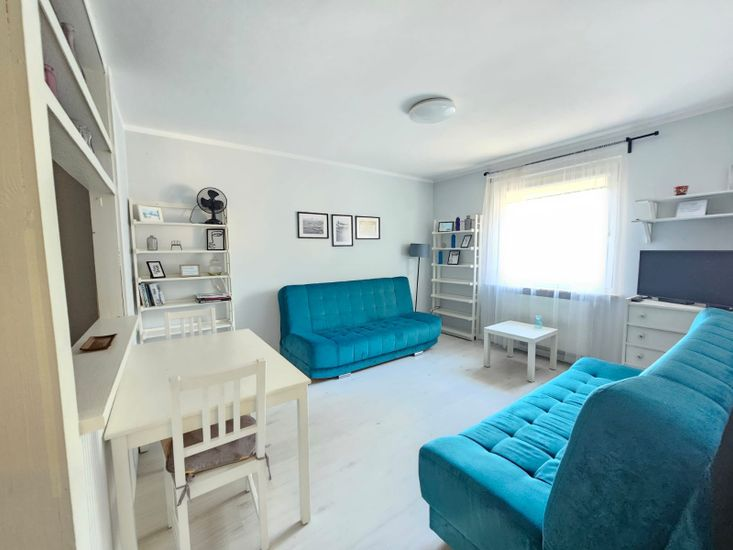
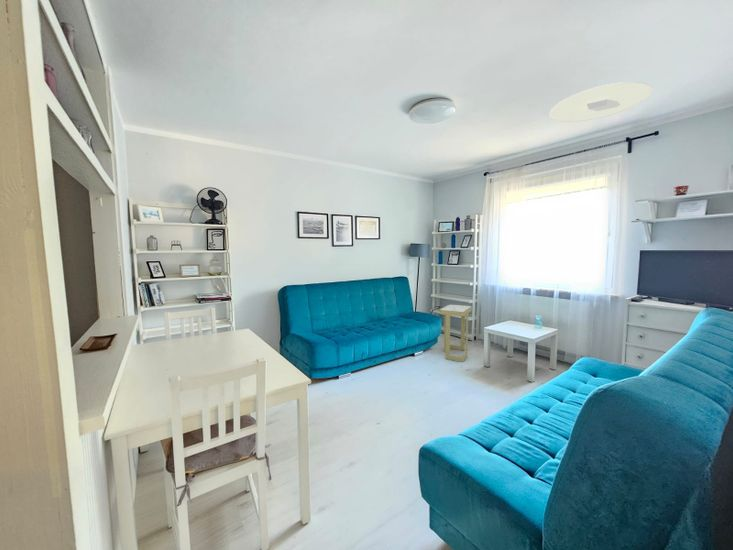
+ ceiling light (597, 100)
+ side table (461, 331)
